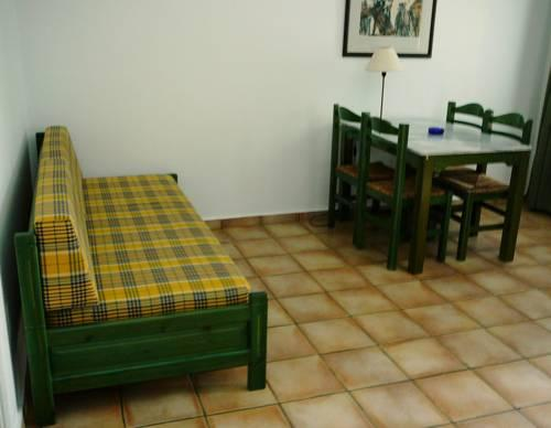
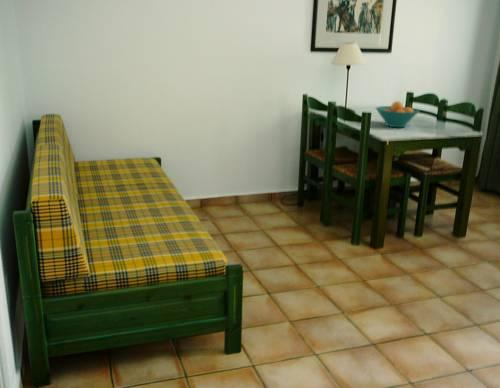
+ fruit bowl (396, 113)
